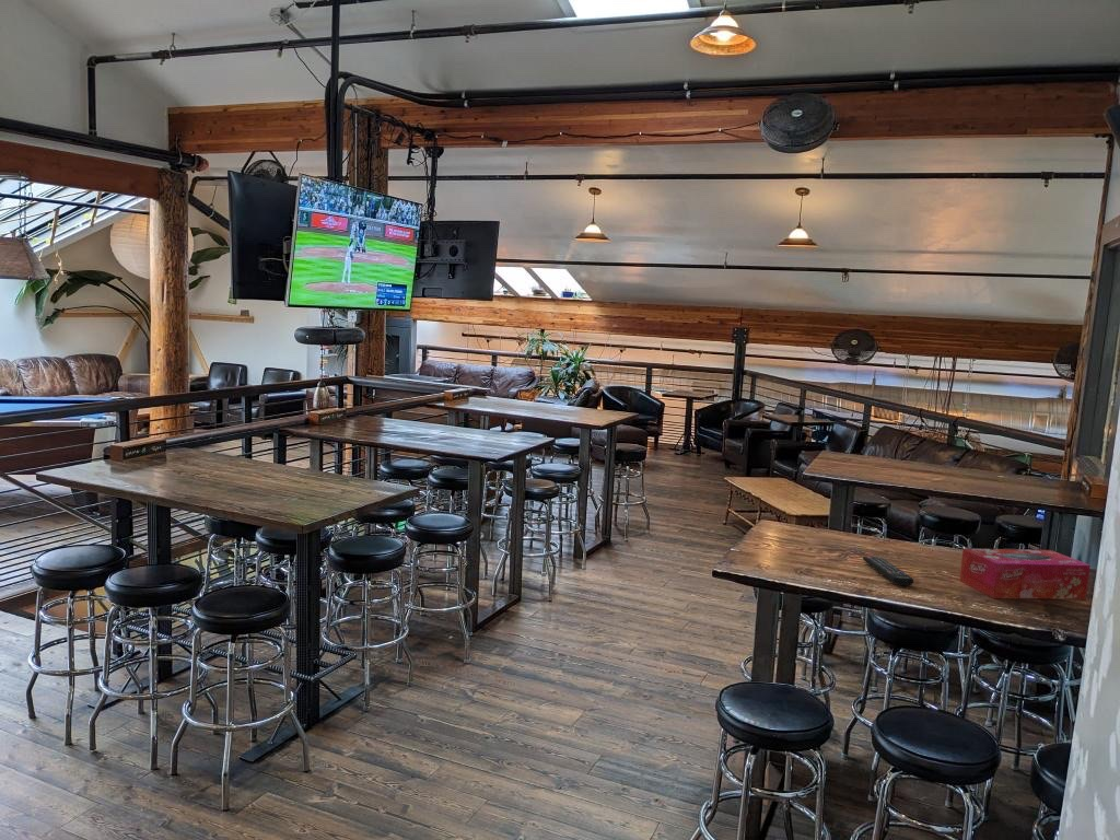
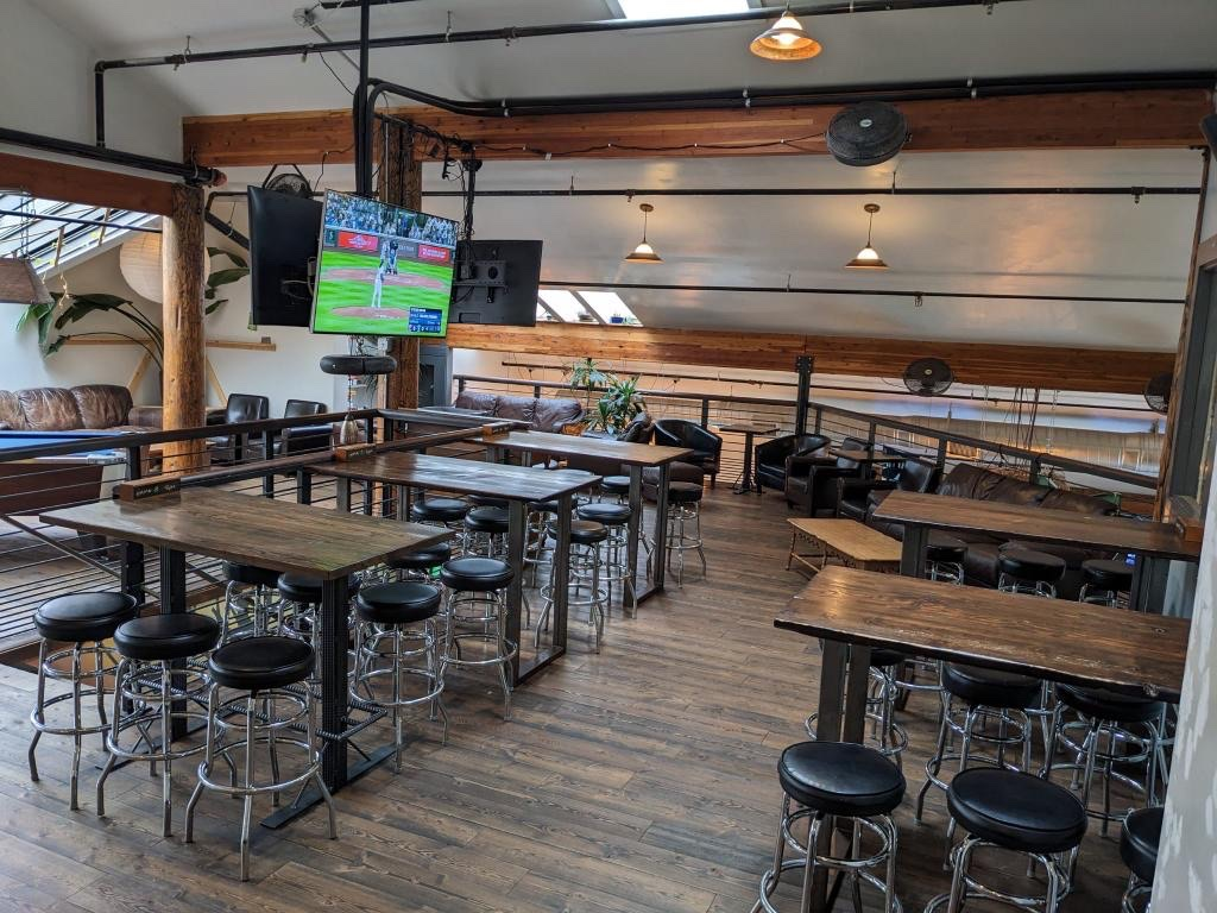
- remote control (886, 570)
- tissue box (1023, 573)
